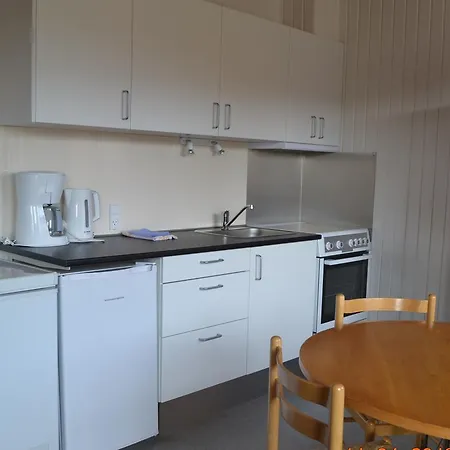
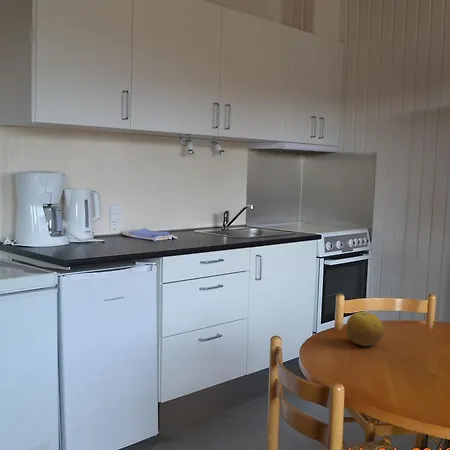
+ fruit (364, 328)
